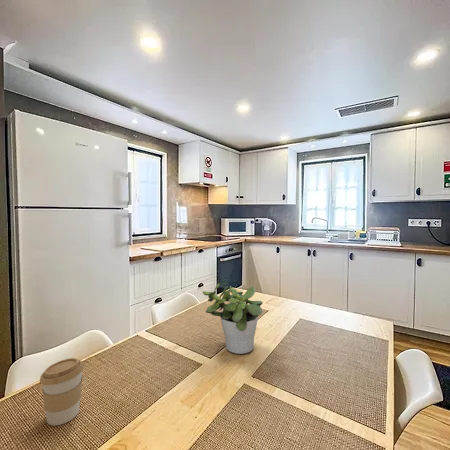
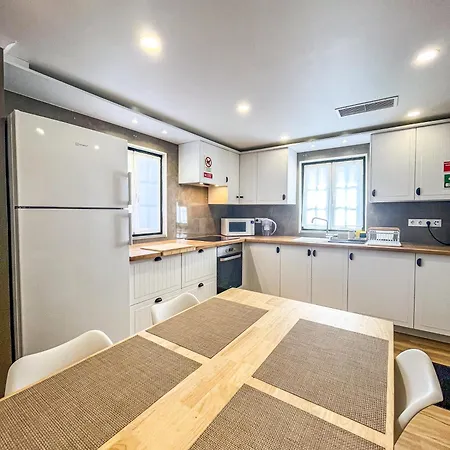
- coffee cup (62, 389)
- potted plant (232, 317)
